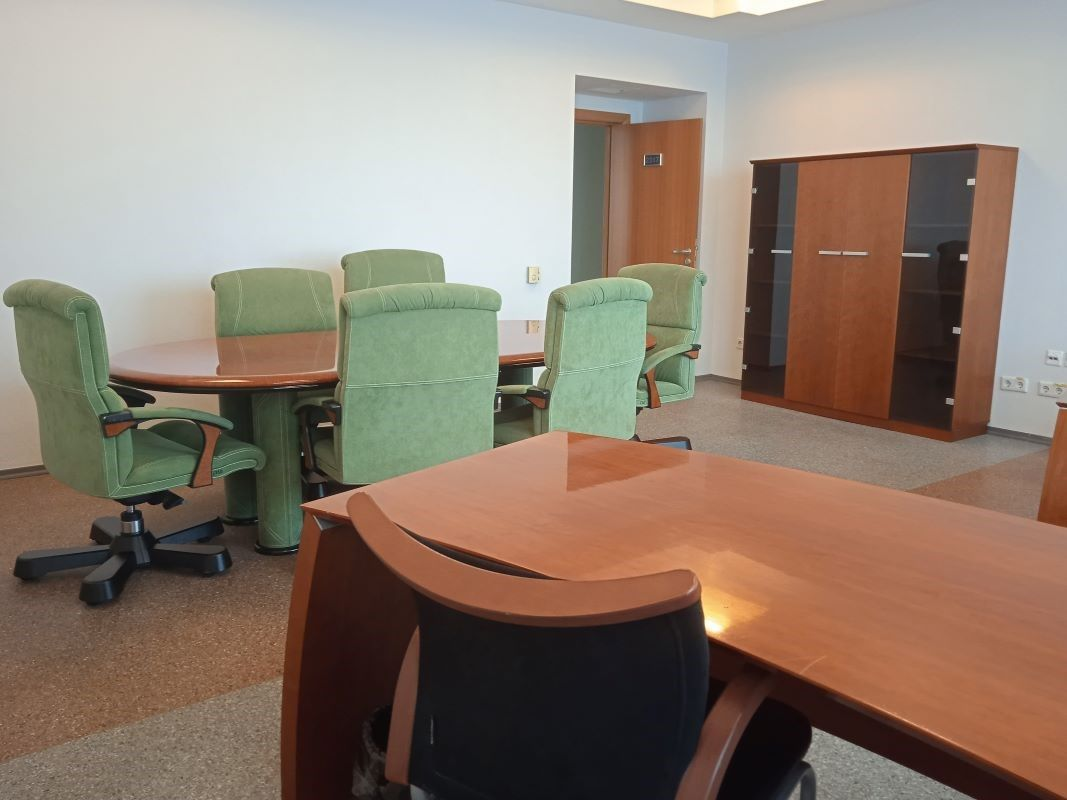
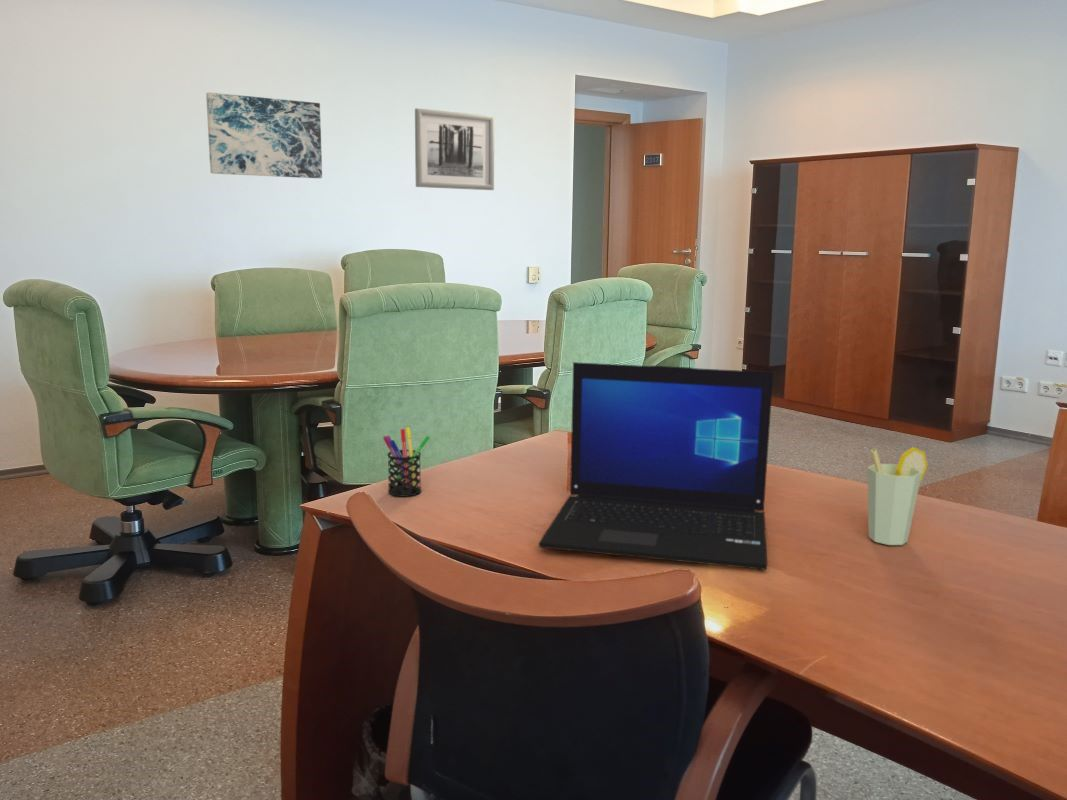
+ wall art (455, 150)
+ cup (896, 492)
+ wall art (266, 137)
+ laptop (660, 457)
+ pen holder (408, 459)
